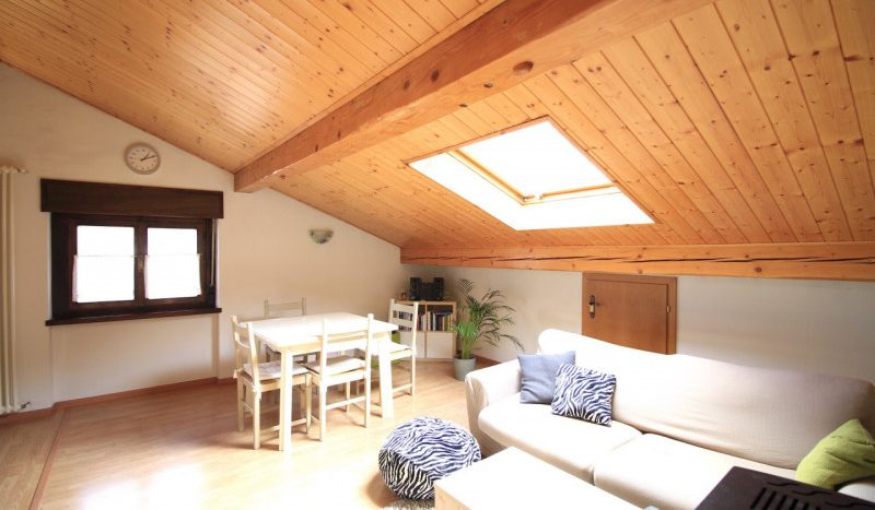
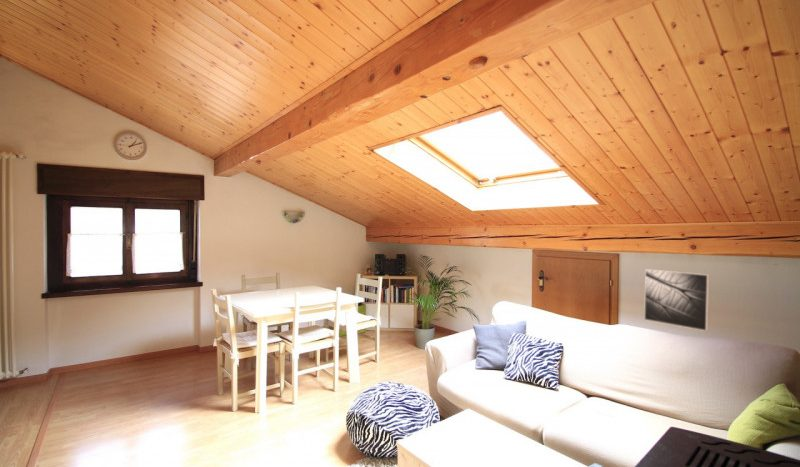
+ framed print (675, 298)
